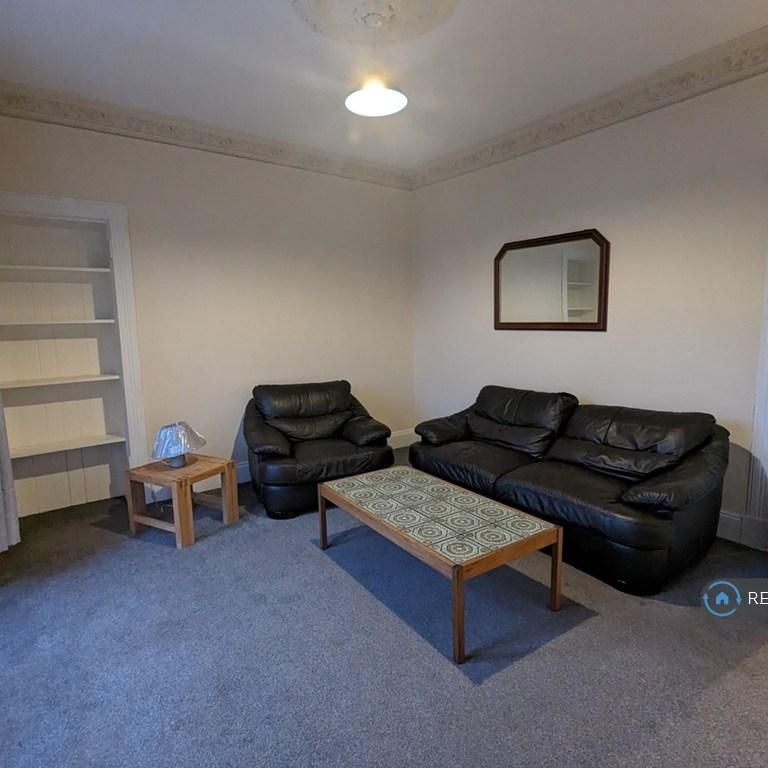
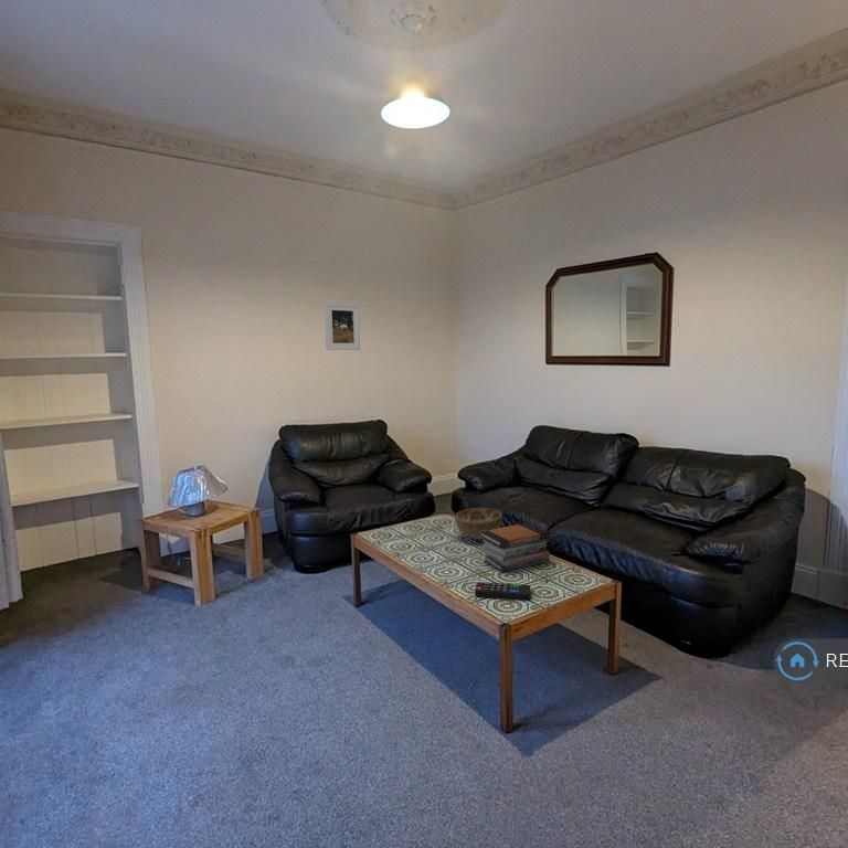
+ book stack (515, 547)
+ decorative bowl (478, 524)
+ remote control (502, 590)
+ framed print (342, 327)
